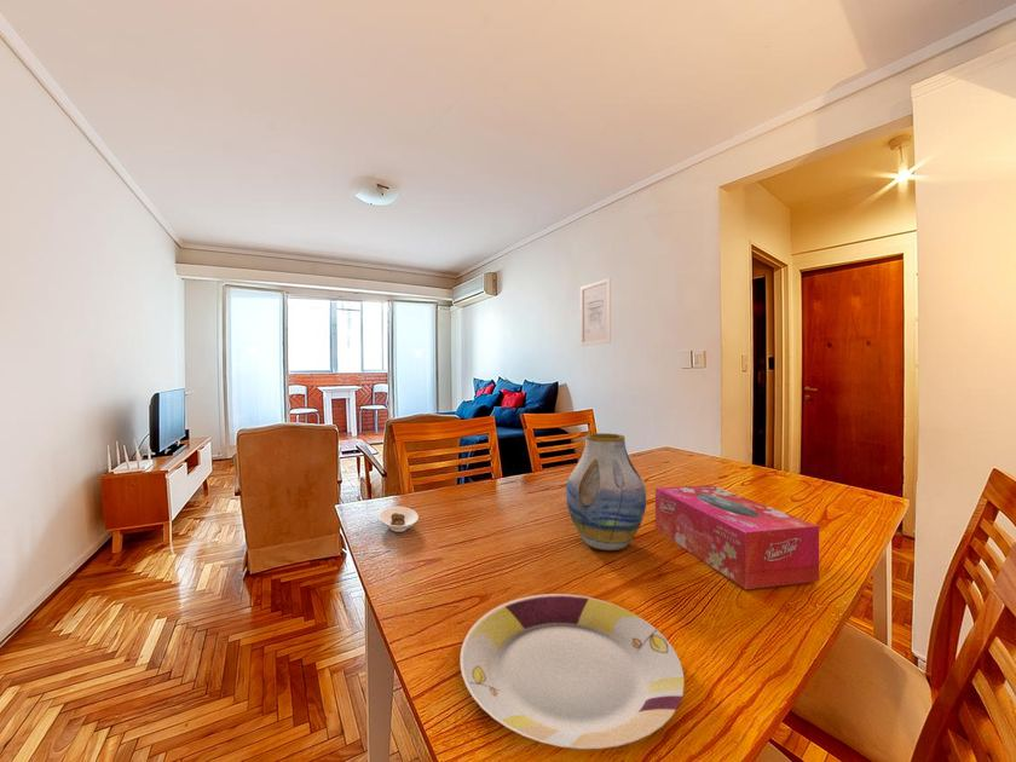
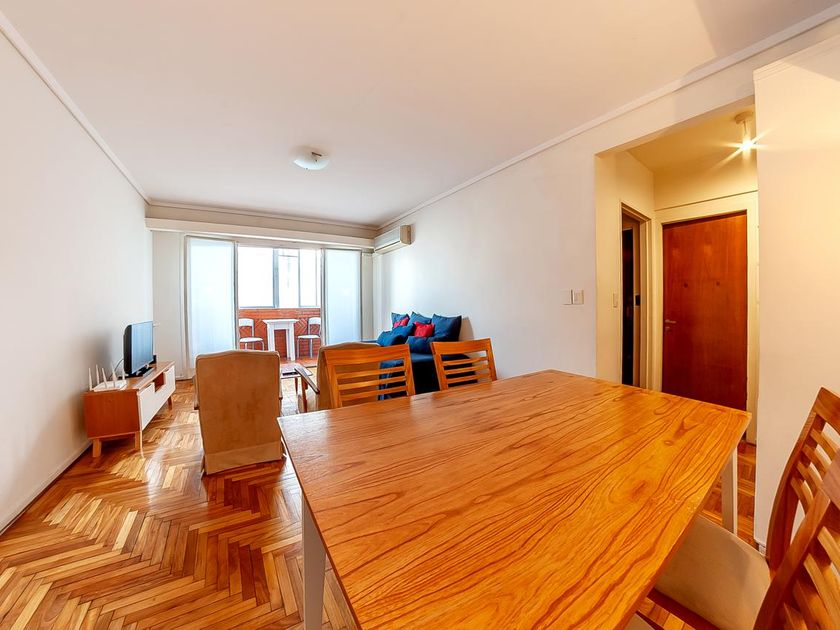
- tissue box (725, 527)
- wall art (594, 313)
- plate (567, 658)
- saucer (398, 520)
- vase (605, 490)
